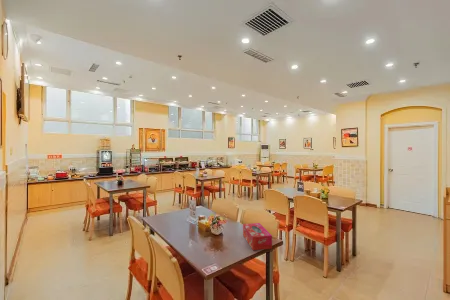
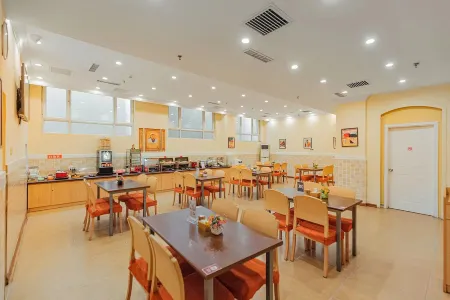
- tissue box (256, 235)
